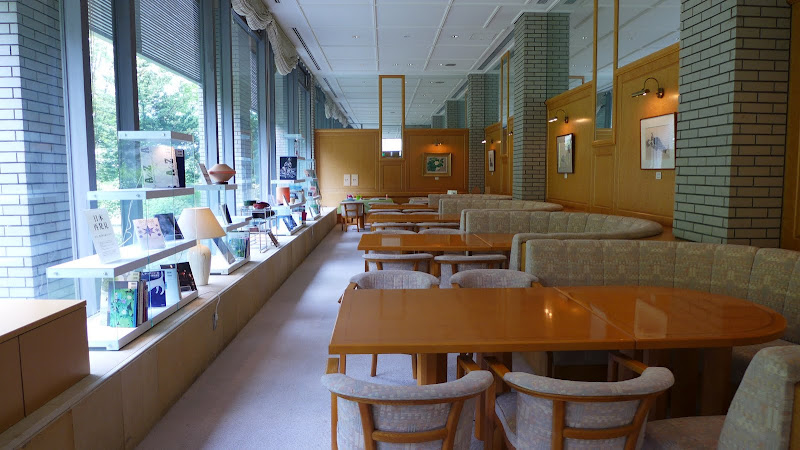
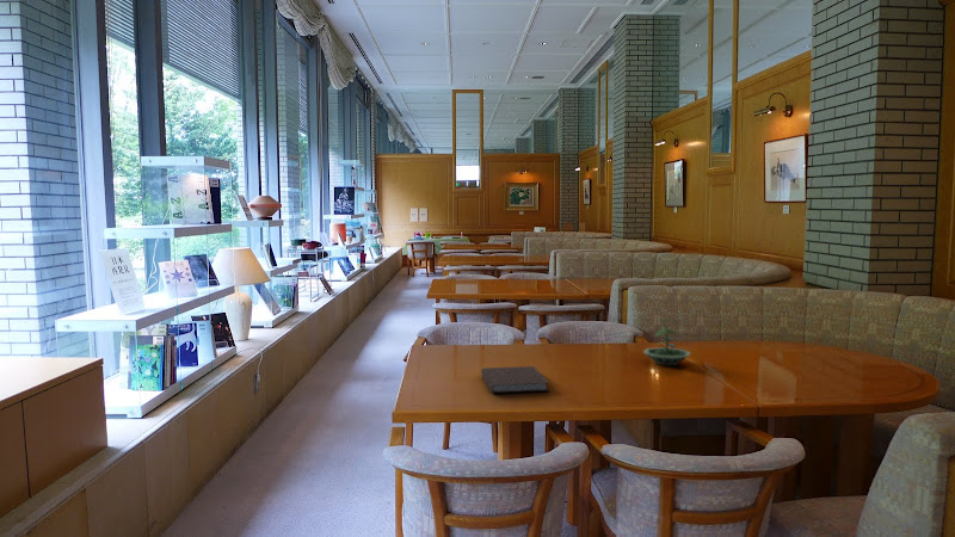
+ notebook (513, 378)
+ terrarium (667, 327)
